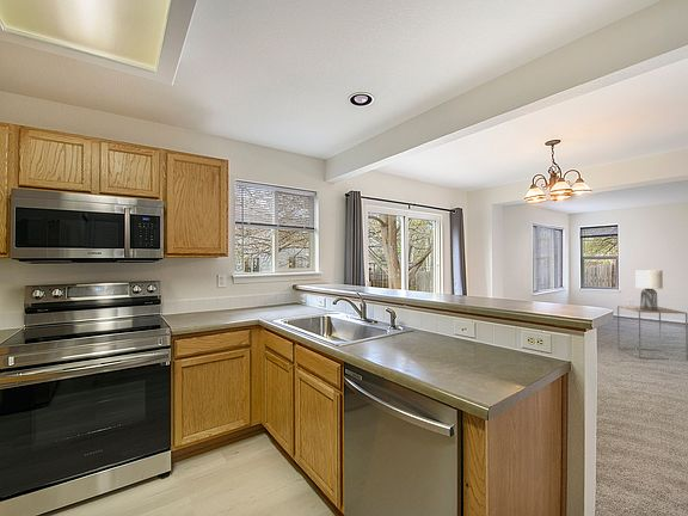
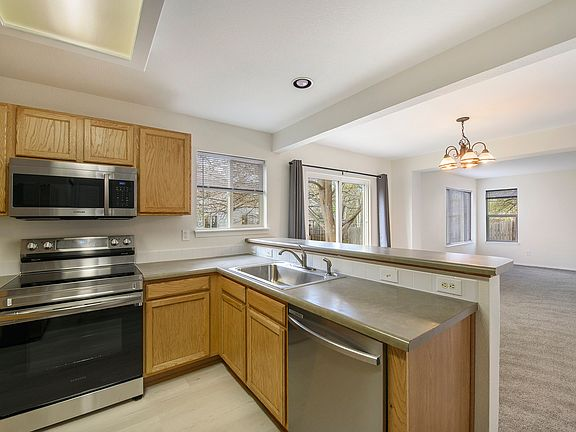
- lamp (646, 289)
- side table (659, 331)
